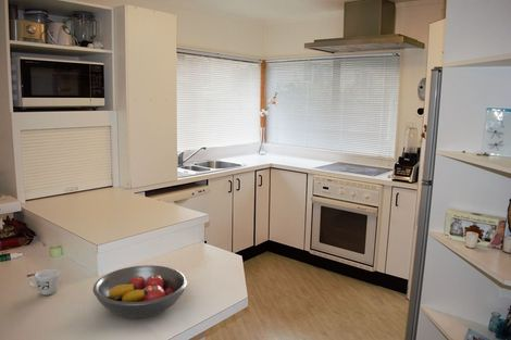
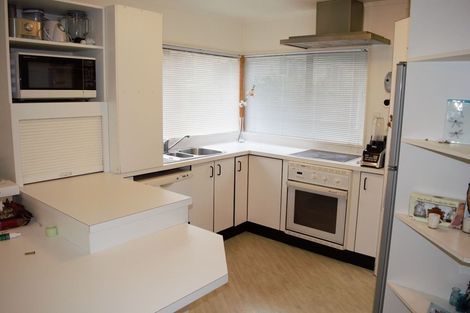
- mug (42, 282)
- fruit bowl (141, 291)
